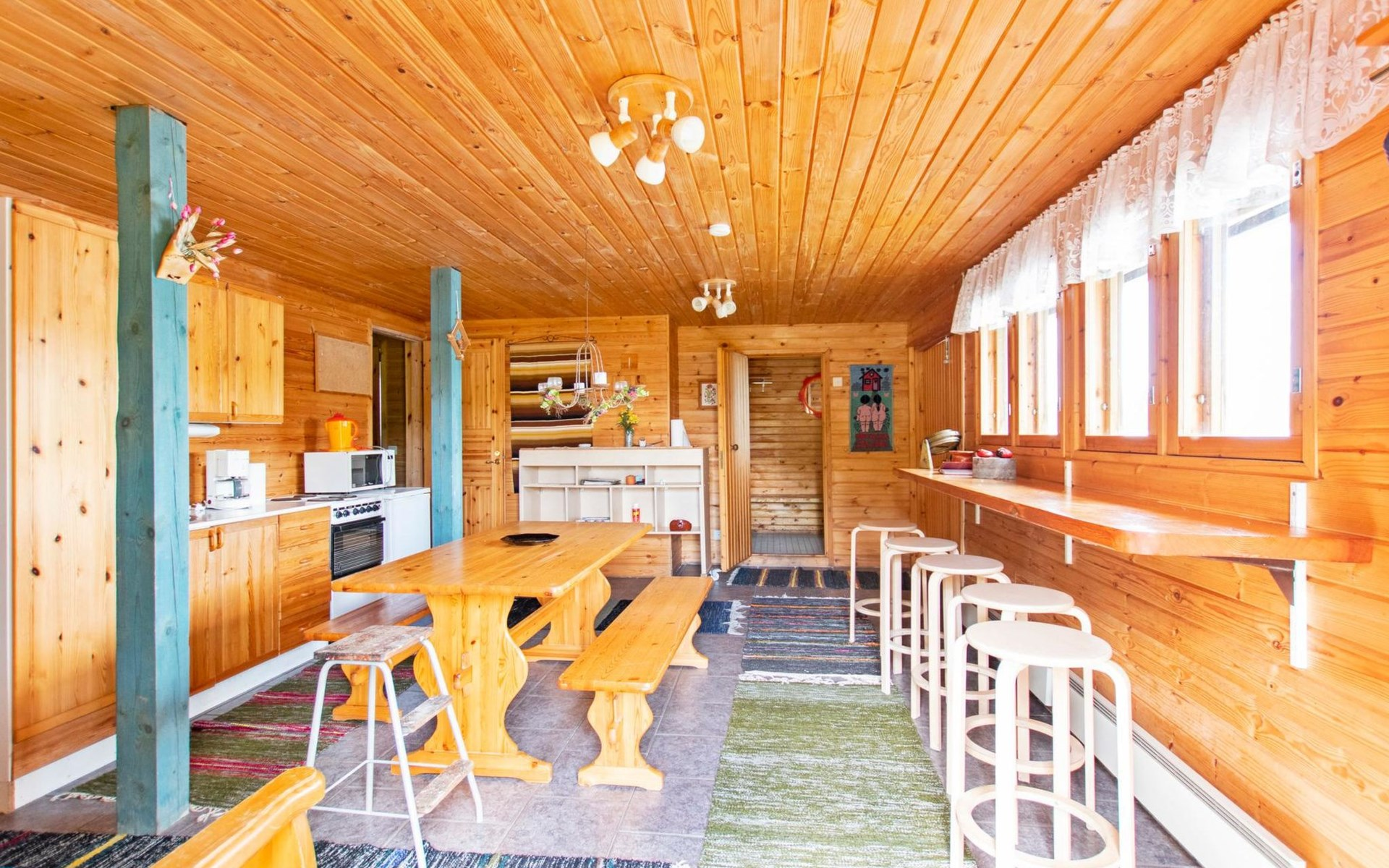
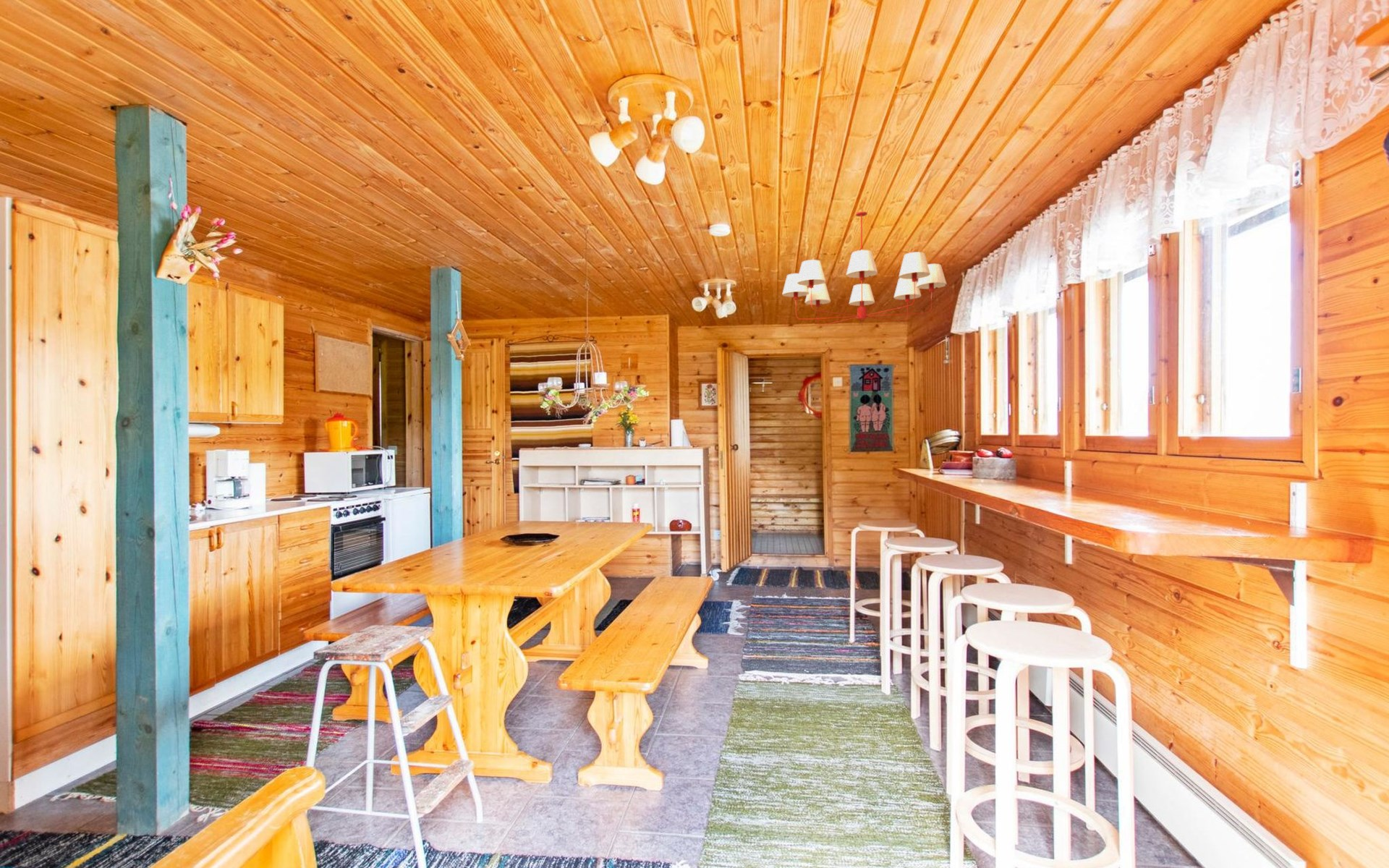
+ chandelier (862, 265)
